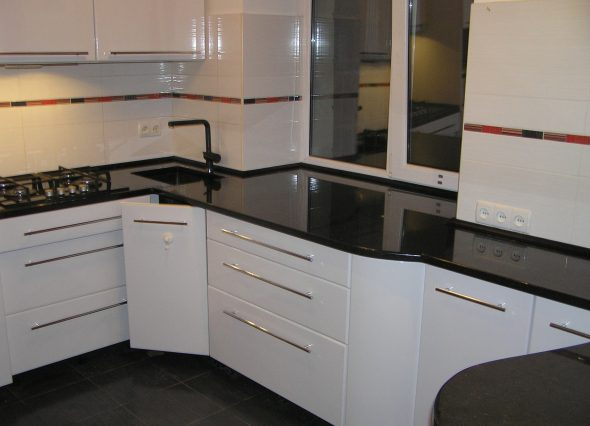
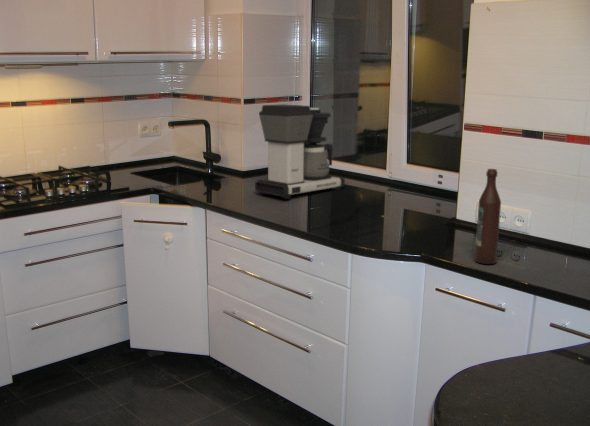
+ coffee maker (301, 148)
+ wine bottle (488, 216)
